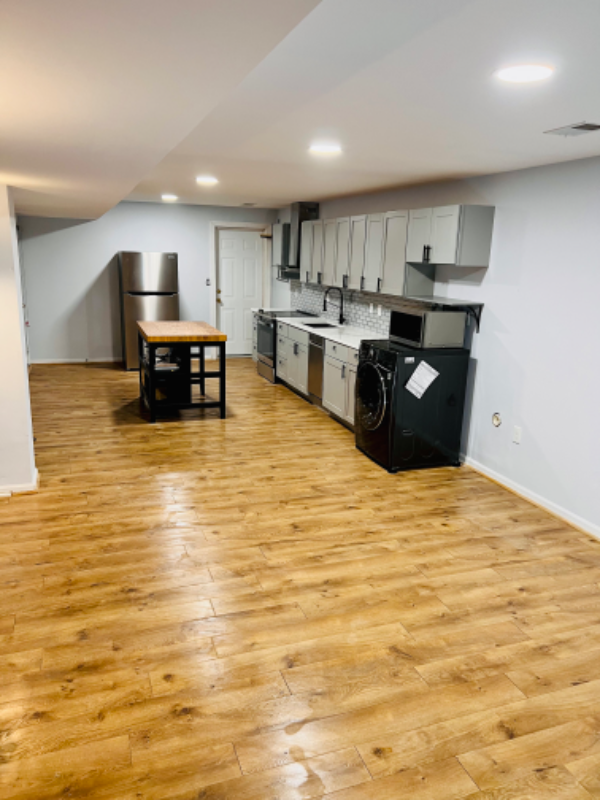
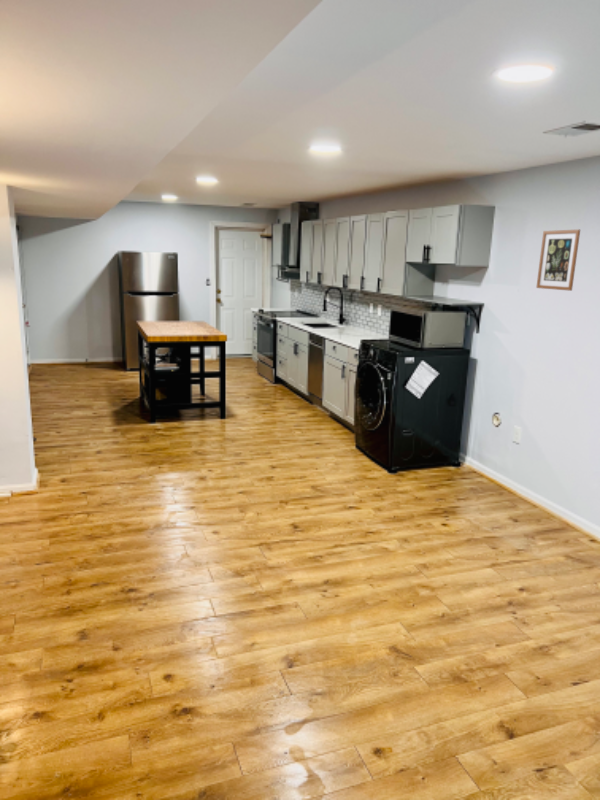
+ wall art (557, 260)
